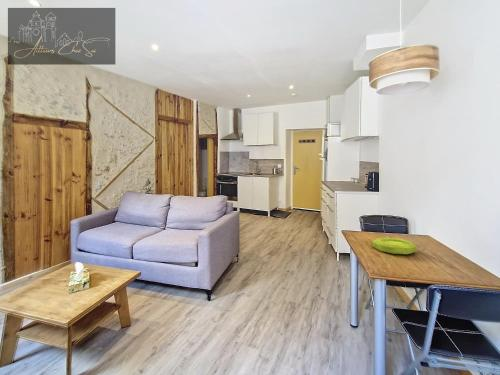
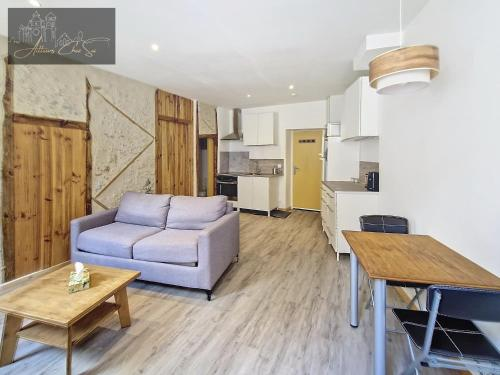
- bowl (393, 245)
